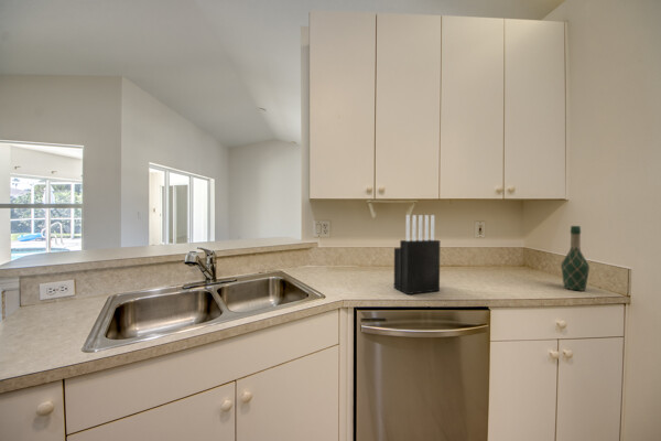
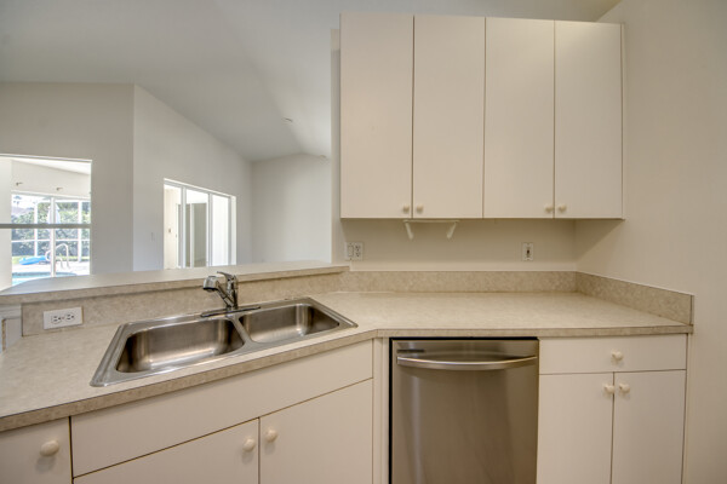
- knife block (414, 251)
- wine bottle (575, 257)
